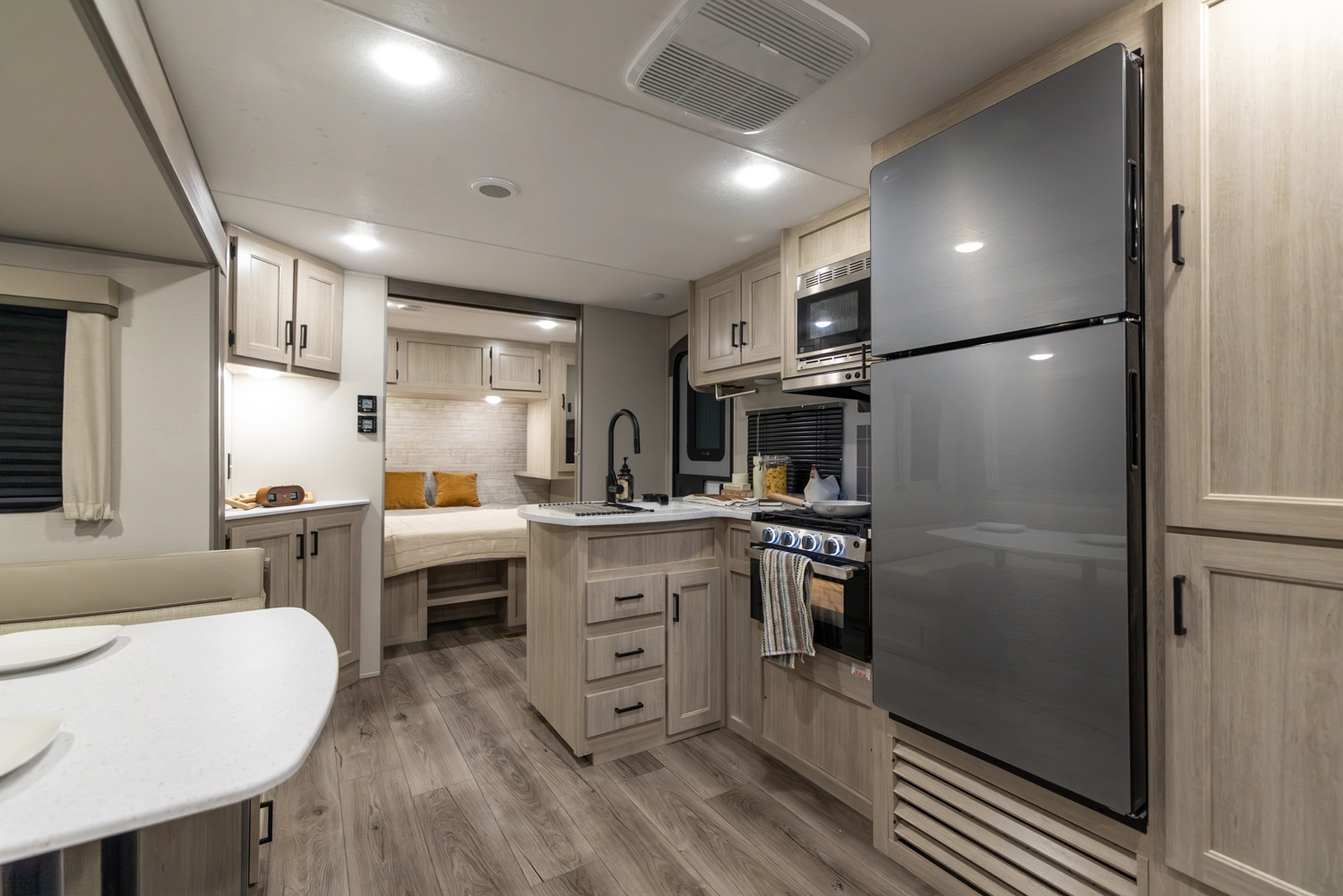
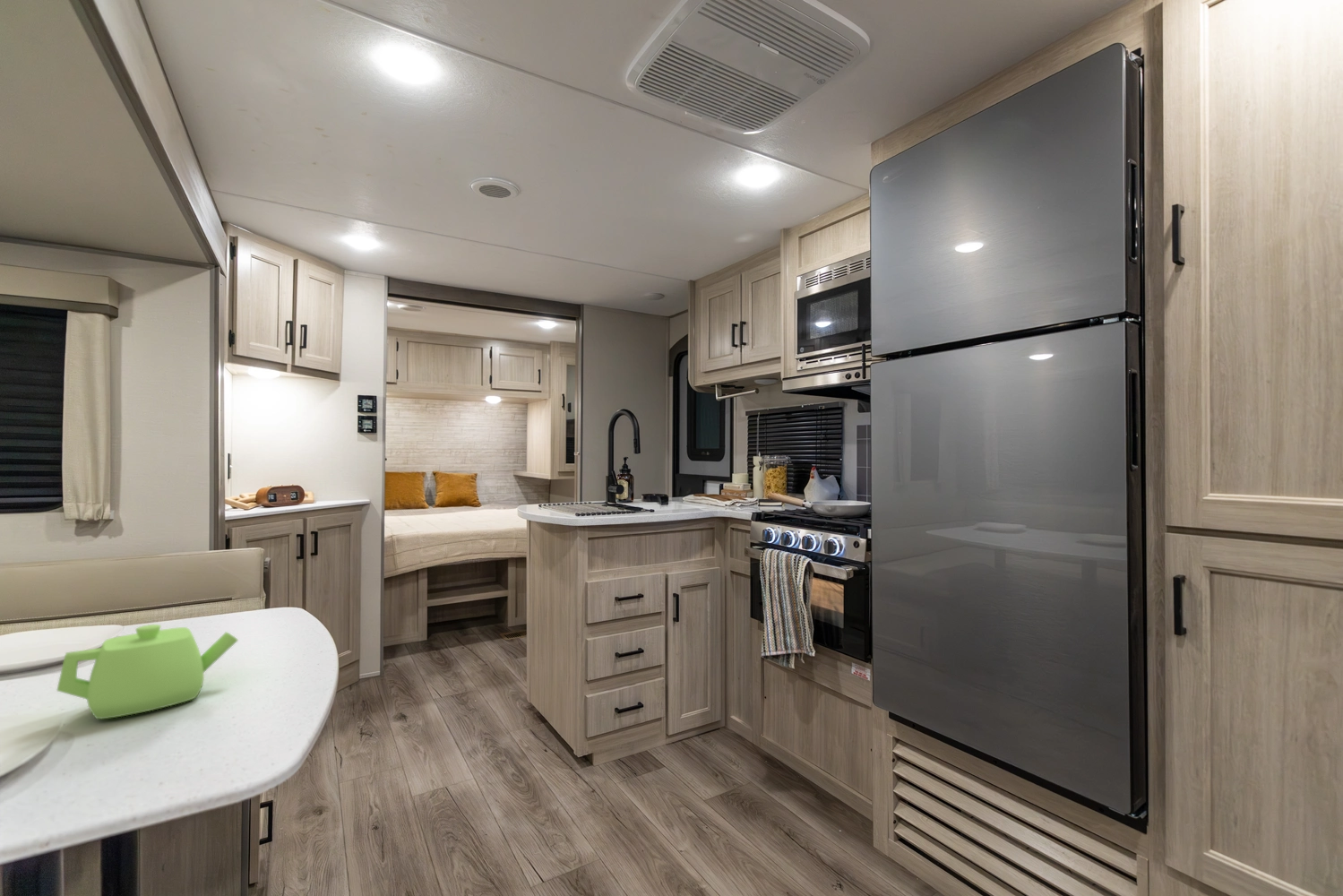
+ teapot (154, 662)
